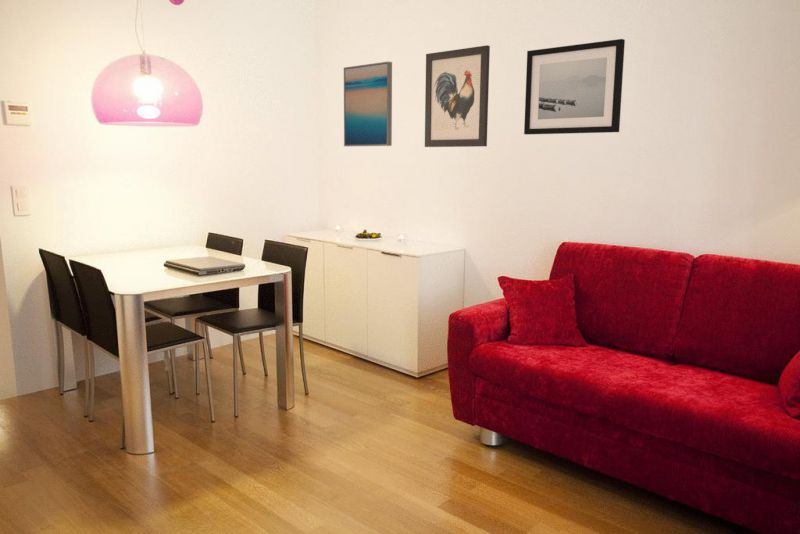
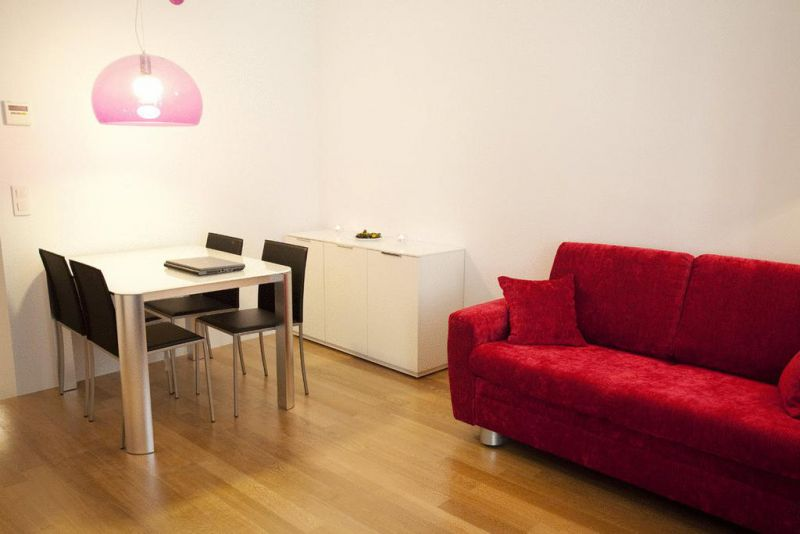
- wall art (455, 98)
- wall art (571, 89)
- wall art (367, 105)
